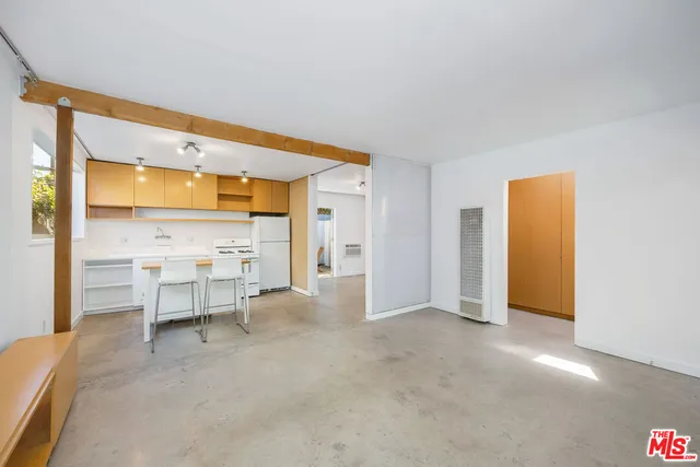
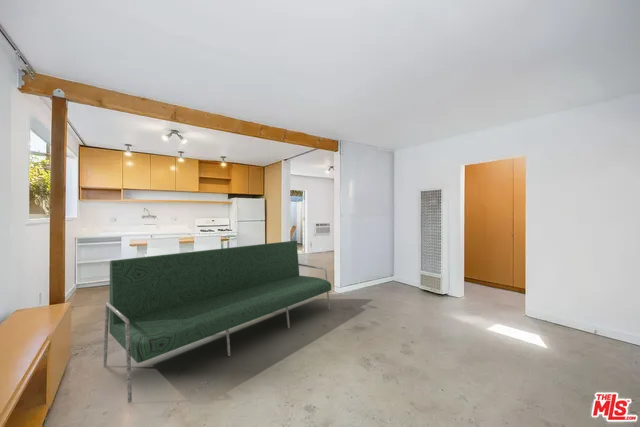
+ sofa (243, 290)
